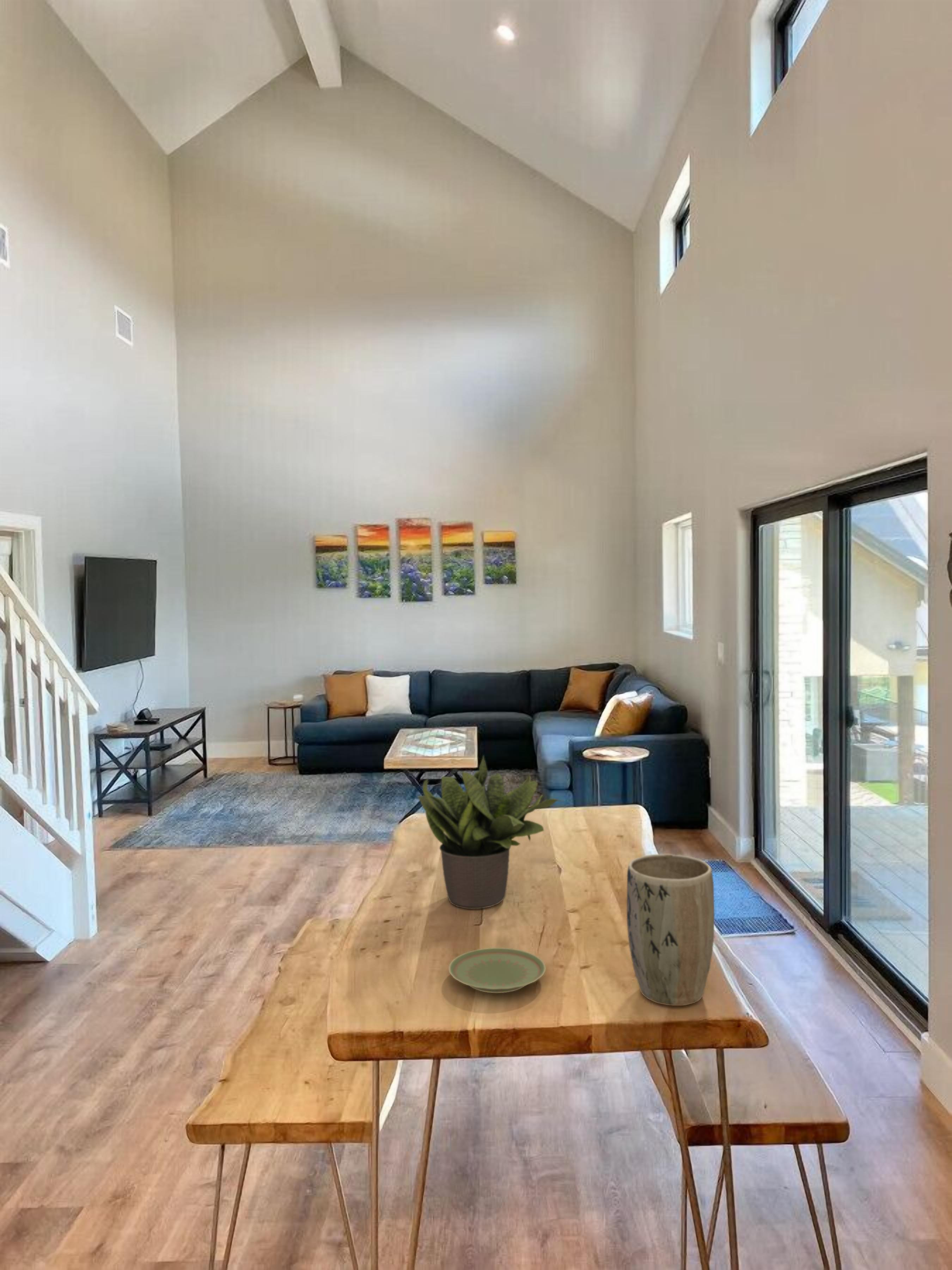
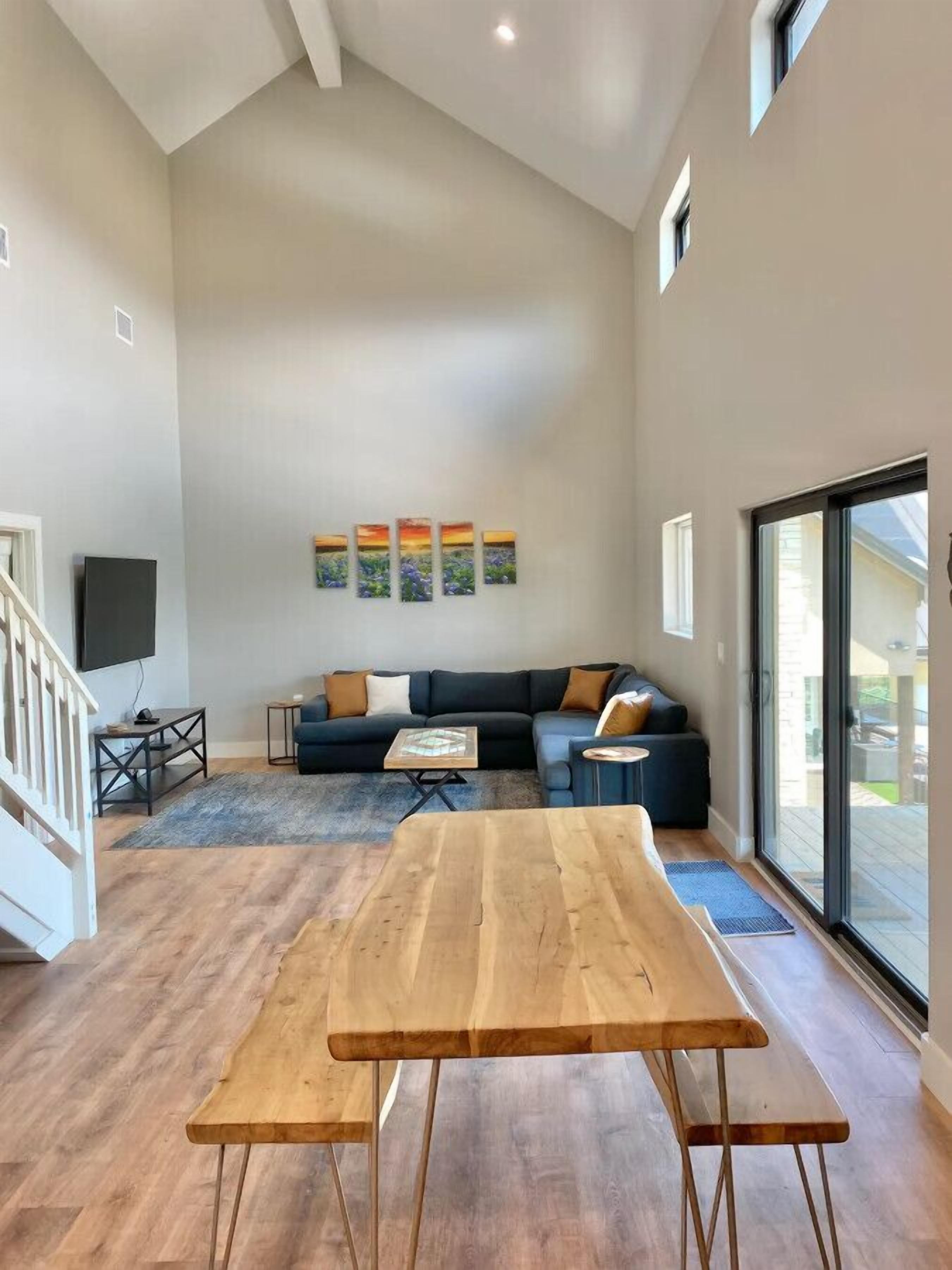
- potted plant (490, 830)
- plant pot (670, 929)
- plate (497, 973)
